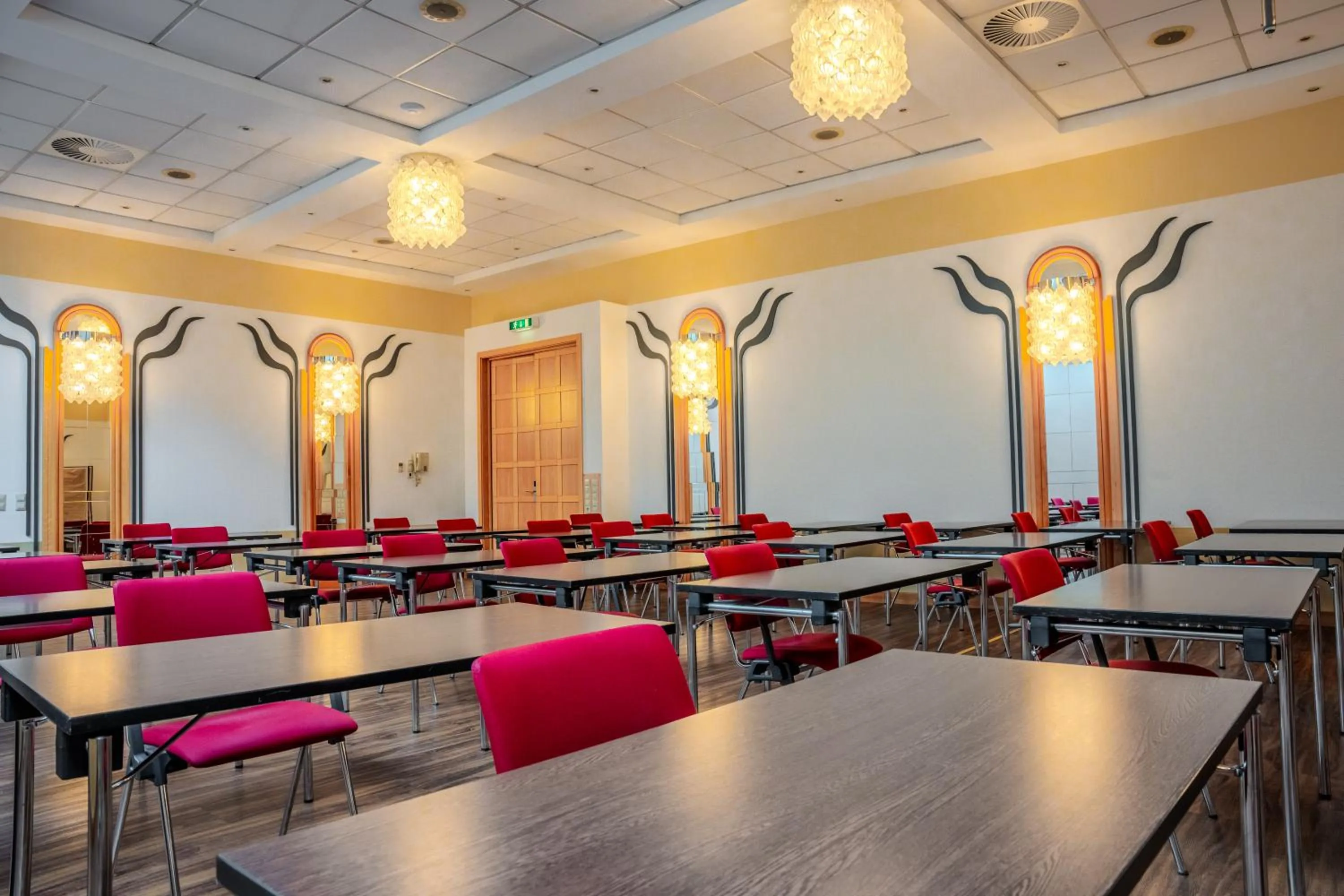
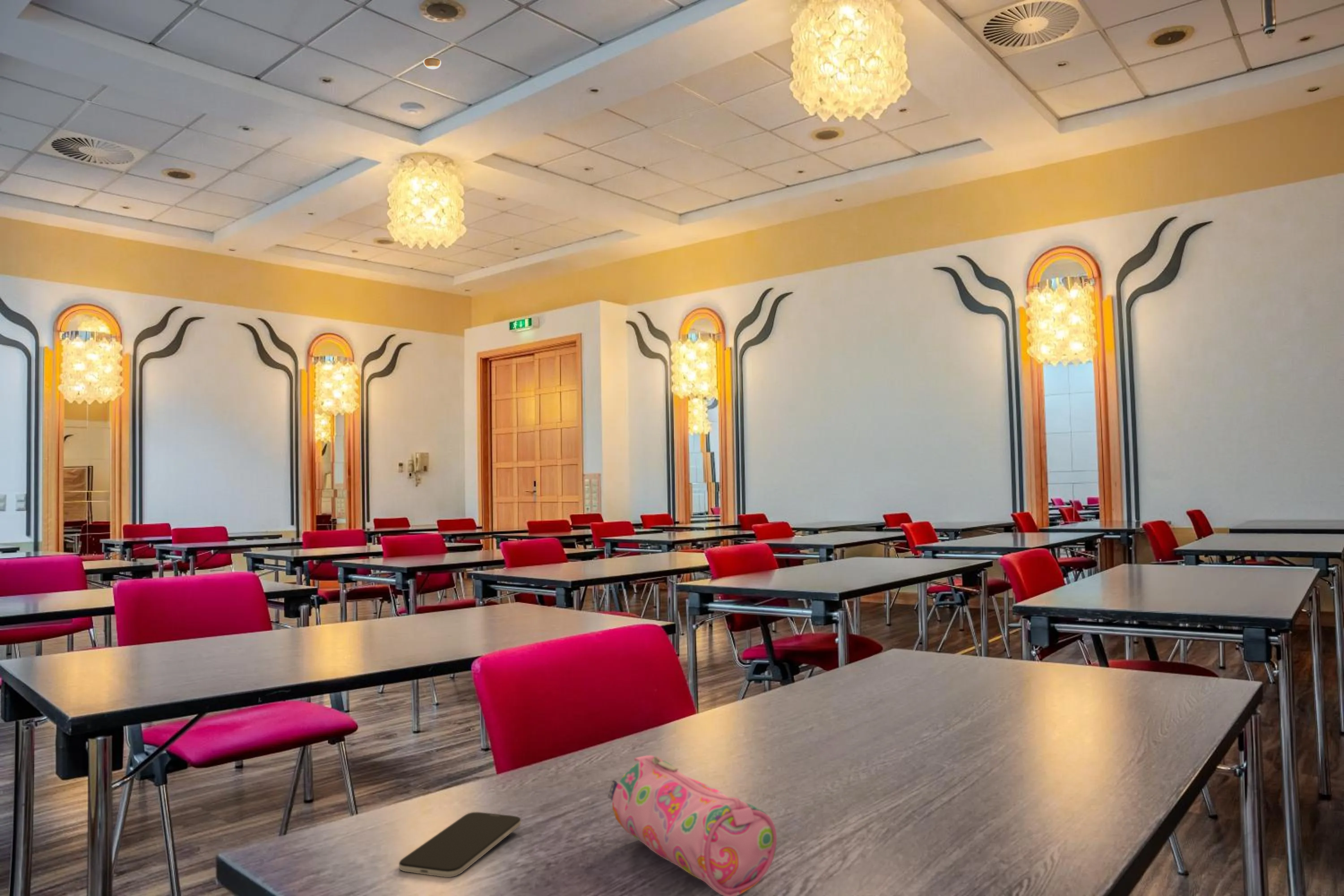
+ smartphone (463, 842)
+ smoke detector (432, 63)
+ pencil case (687, 818)
